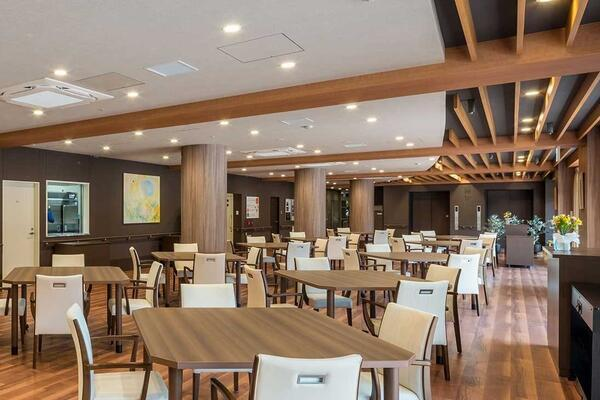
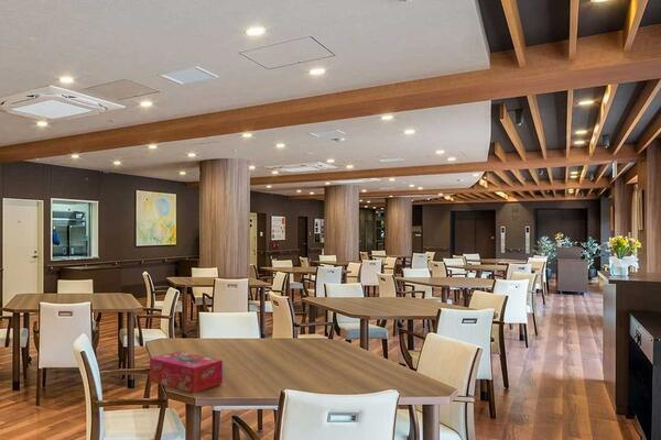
+ tissue box (185, 371)
